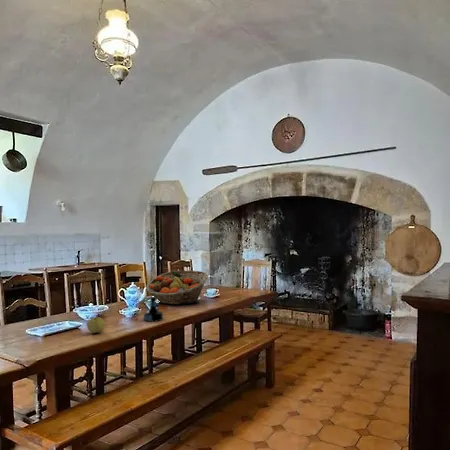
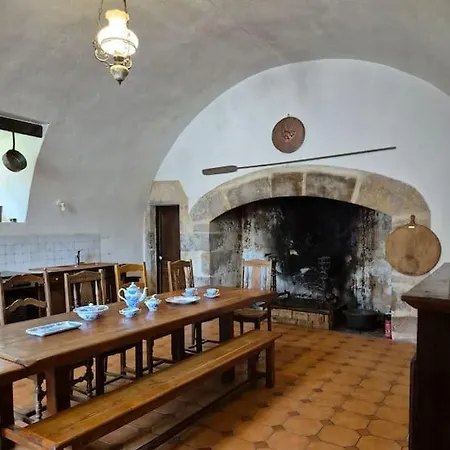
- fruit basket (177, 286)
- tequila bottle (153, 308)
- apple (96, 325)
